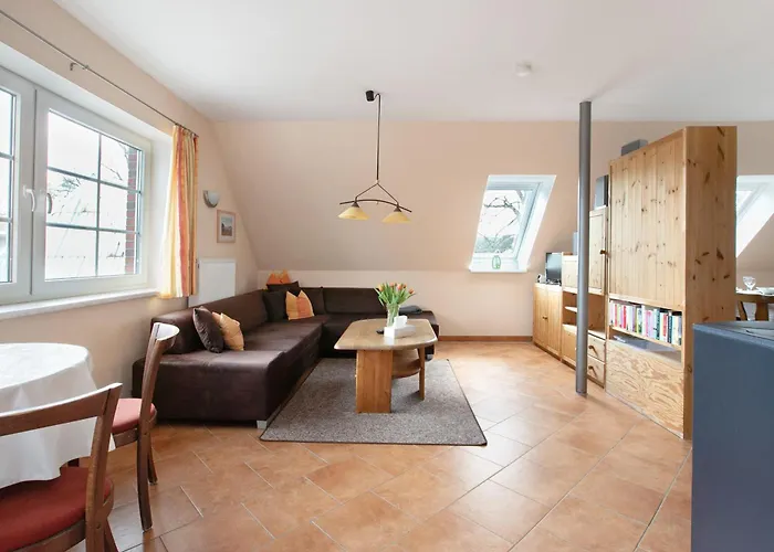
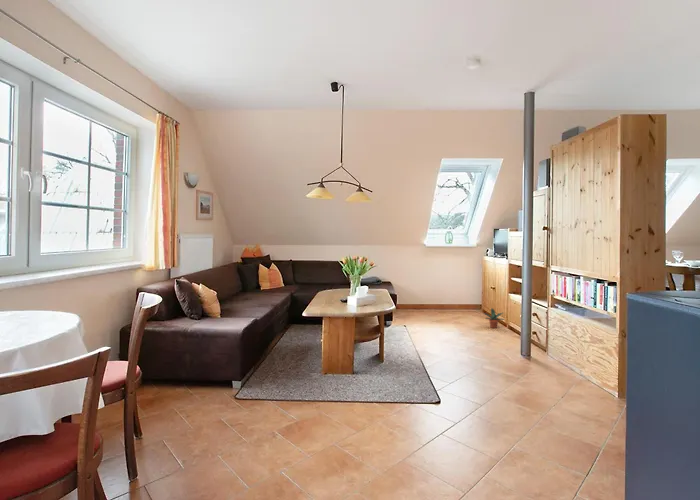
+ potted plant (493, 318)
